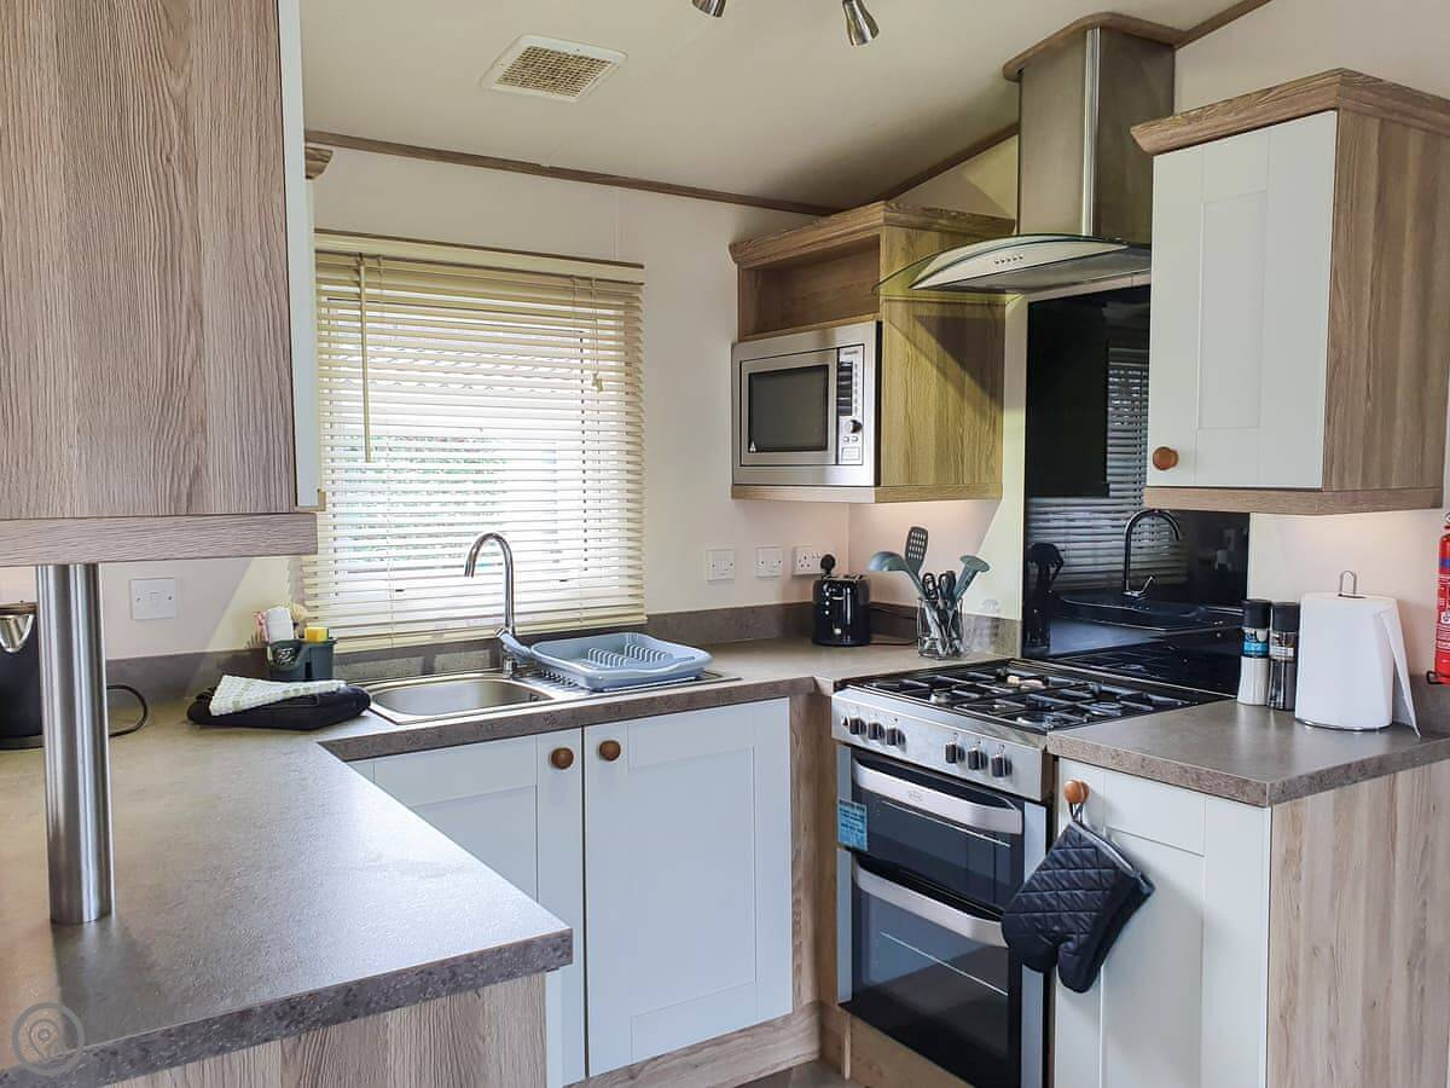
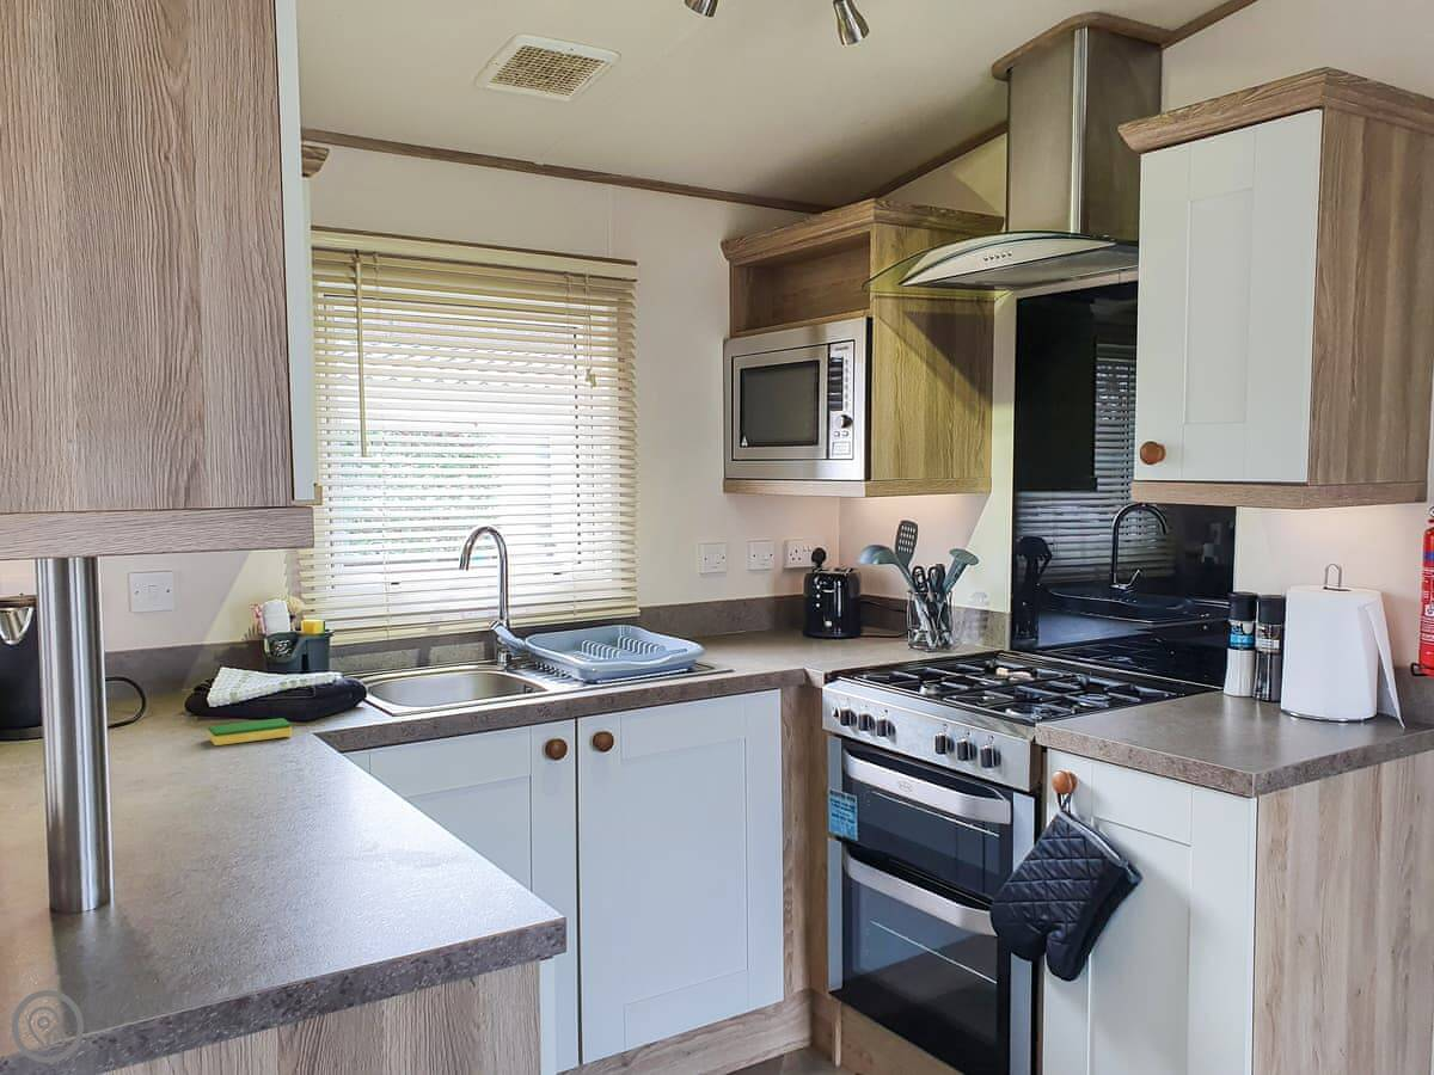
+ dish sponge (250, 731)
